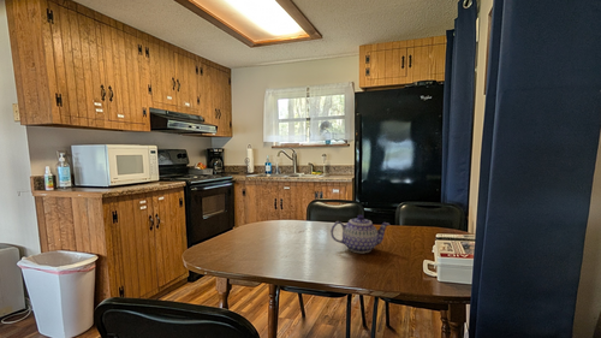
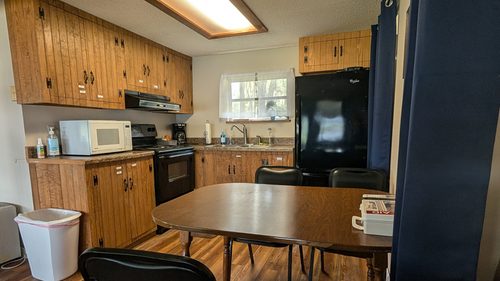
- teapot (359, 231)
